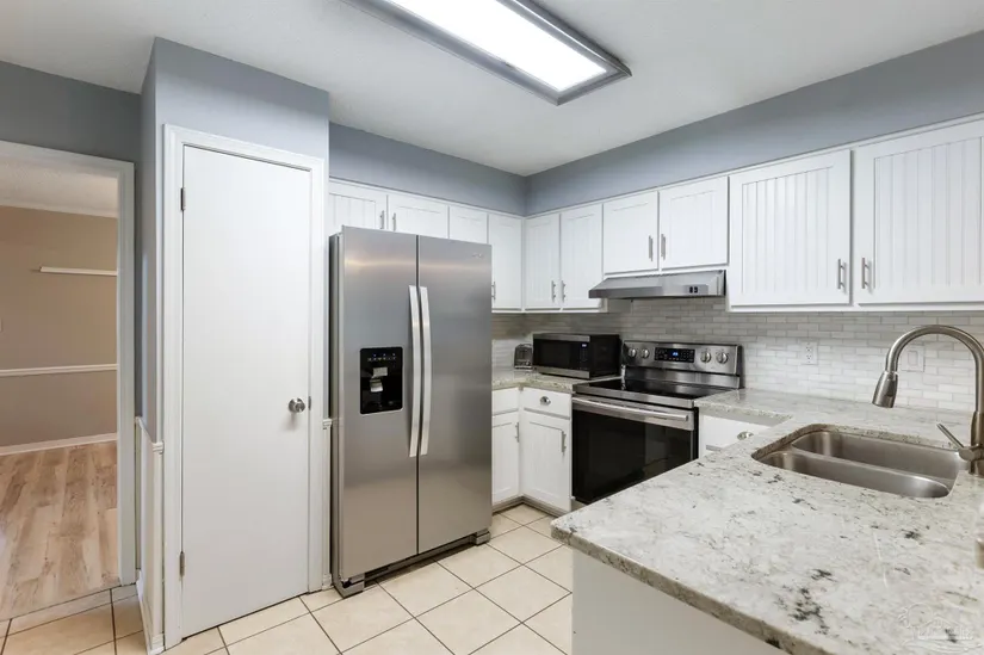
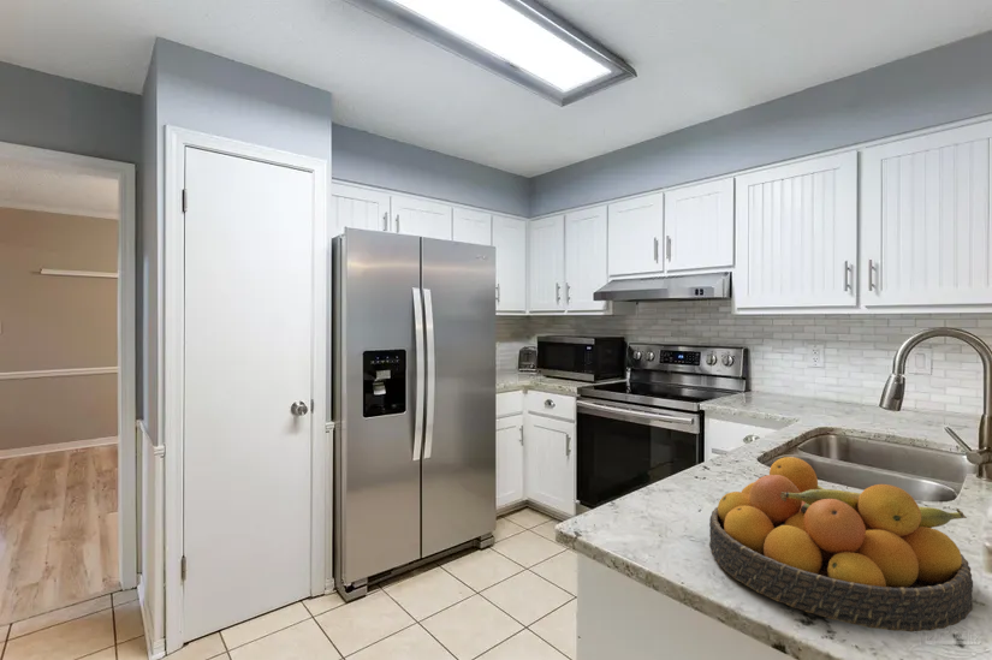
+ fruit bowl (824, 519)
